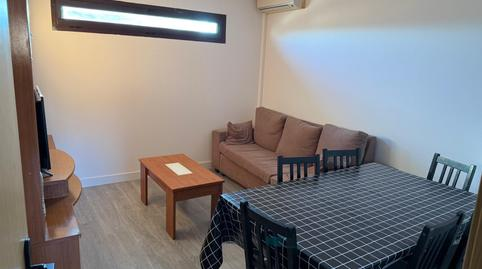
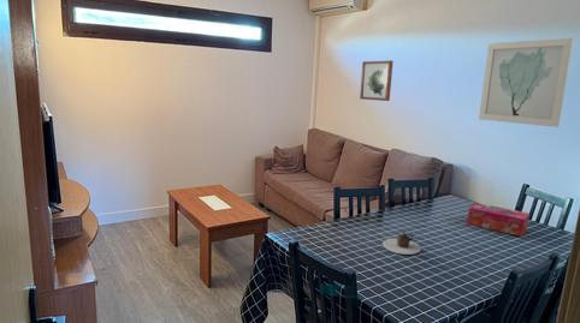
+ wall art (375, 80)
+ teapot (402, 238)
+ tissue box (497, 217)
+ wall art (521, 82)
